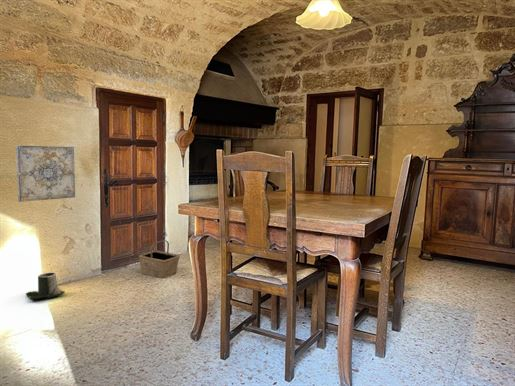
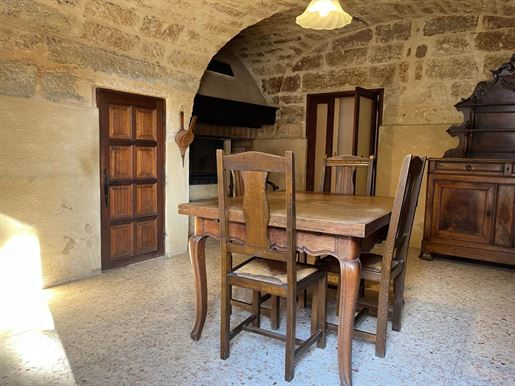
- watering can (45, 285)
- wall art (47, 172)
- basket (159, 257)
